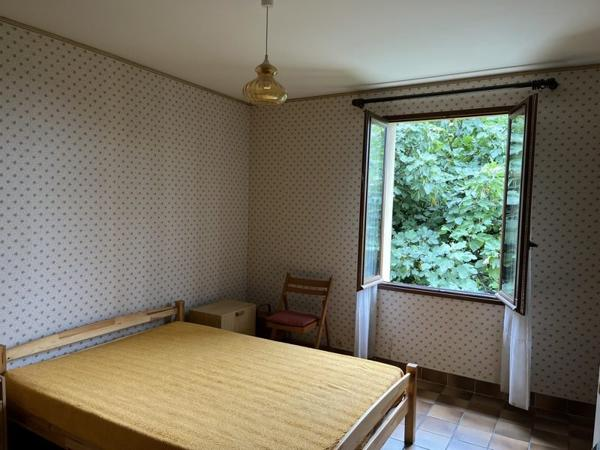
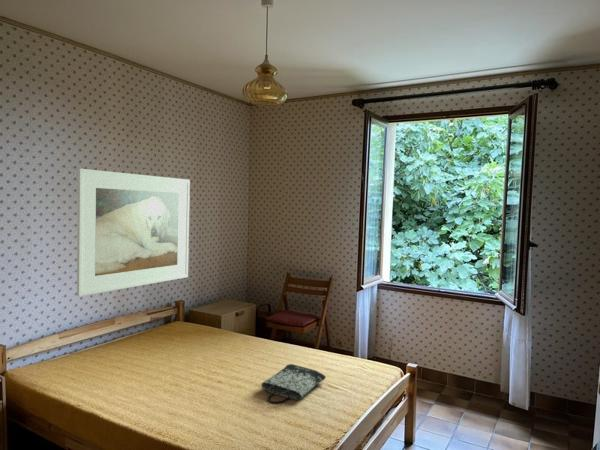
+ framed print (140, 230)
+ tote bag (289, 382)
